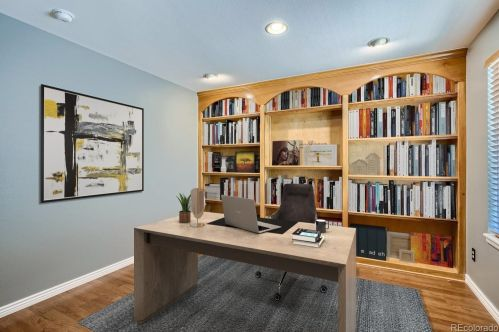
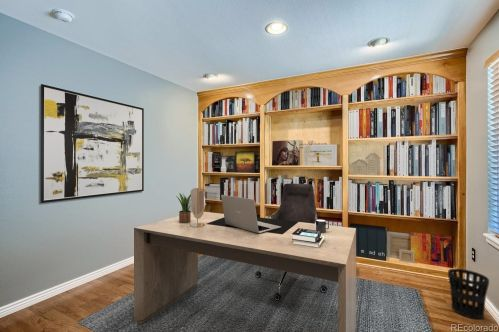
+ wastebasket (467, 293)
